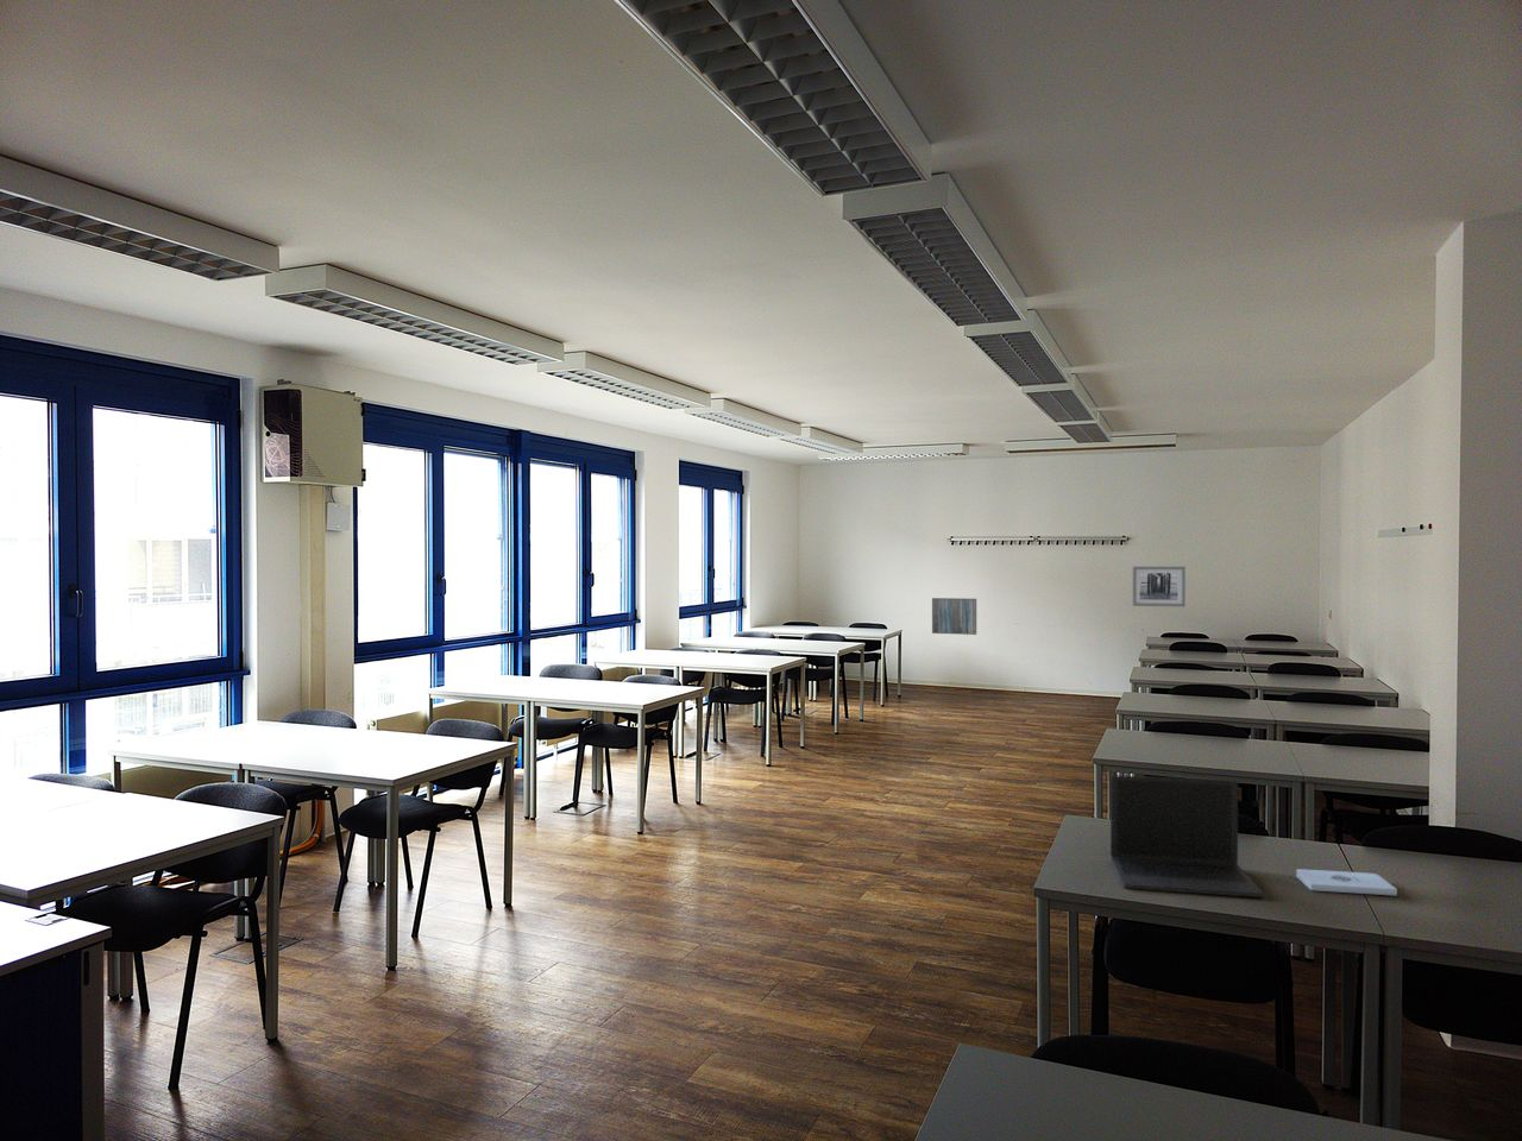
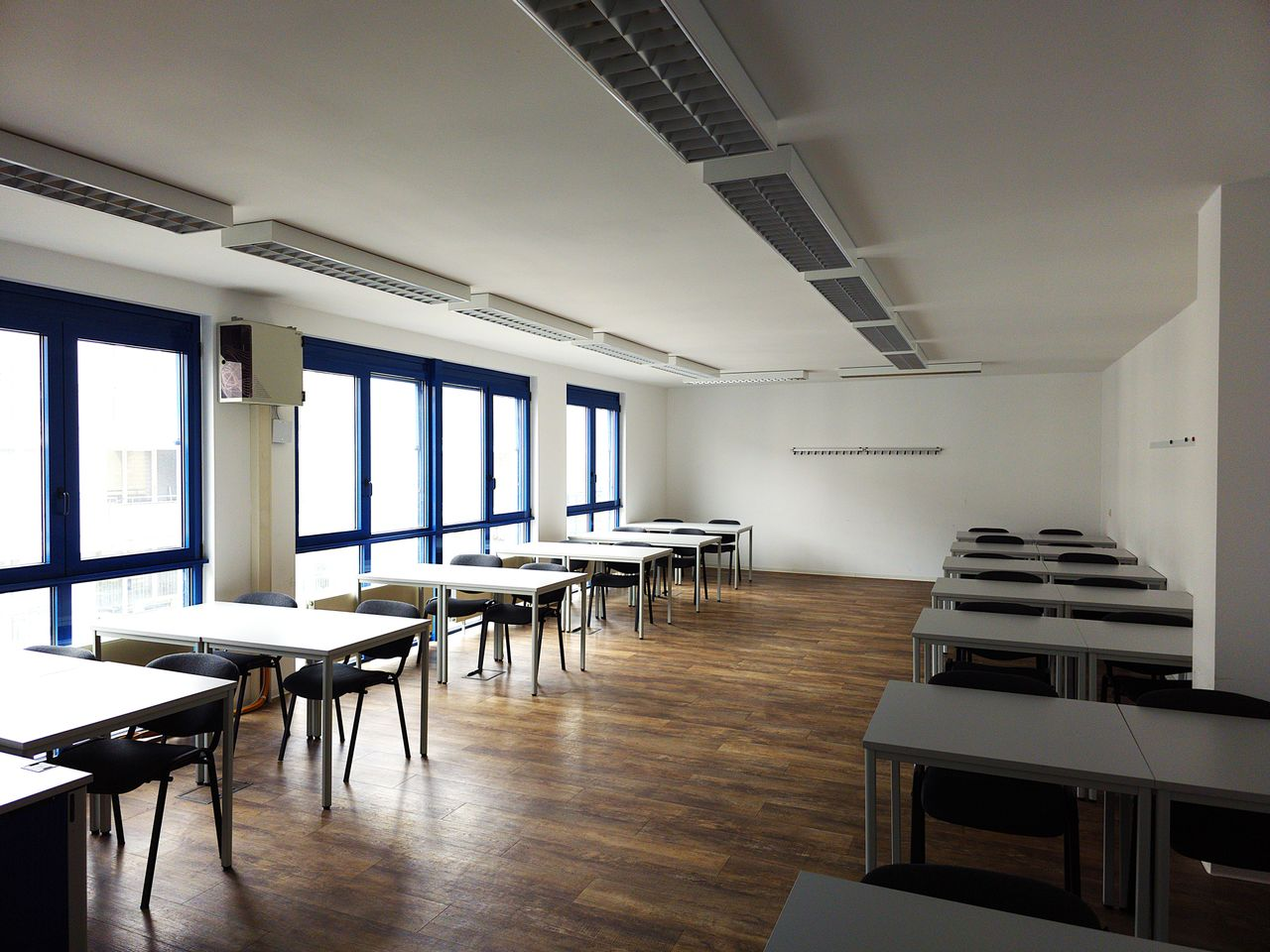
- notepad (1343, 881)
- wall art (1158, 586)
- laptop (1182, 832)
- wall art (954, 616)
